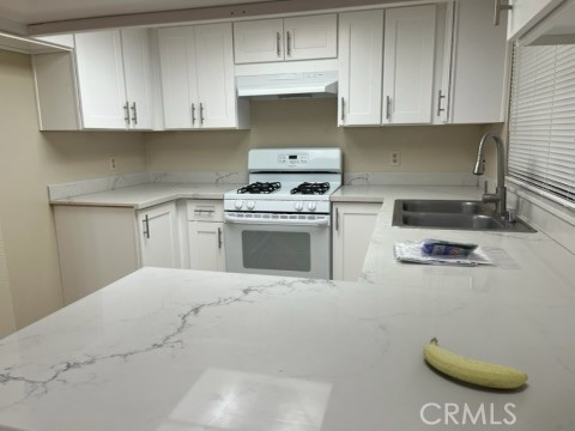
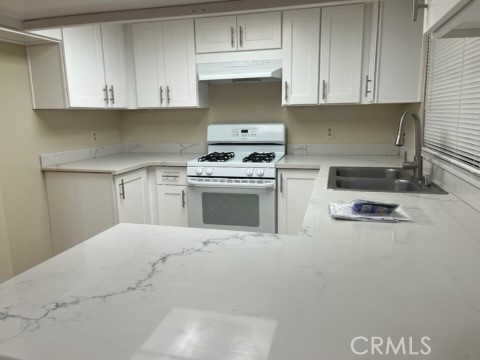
- fruit (464, 359)
